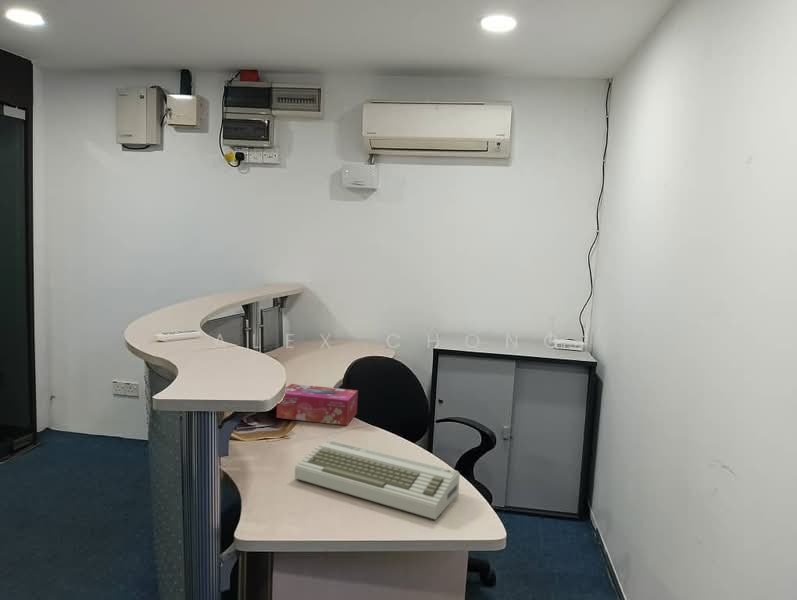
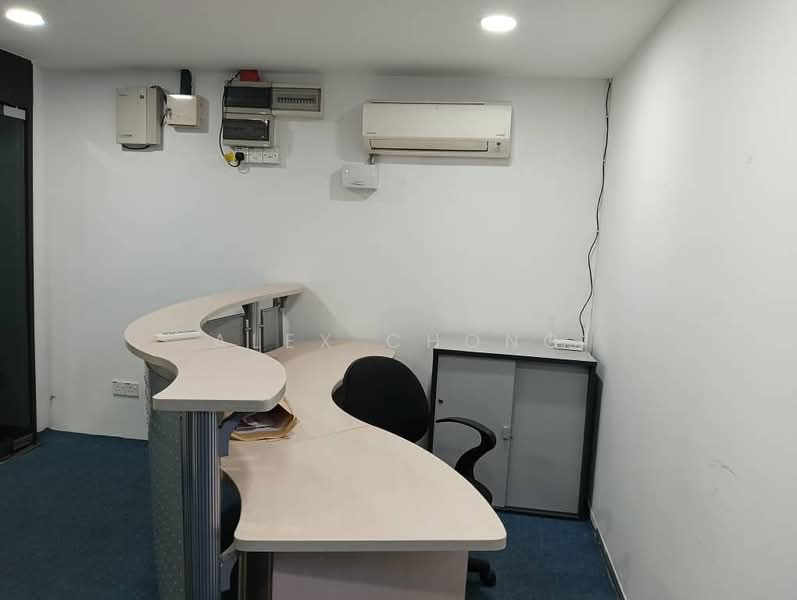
- keyboard (376, 474)
- tissue box (318, 403)
